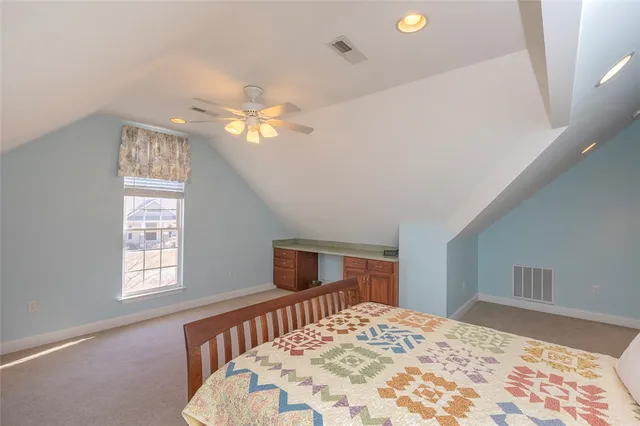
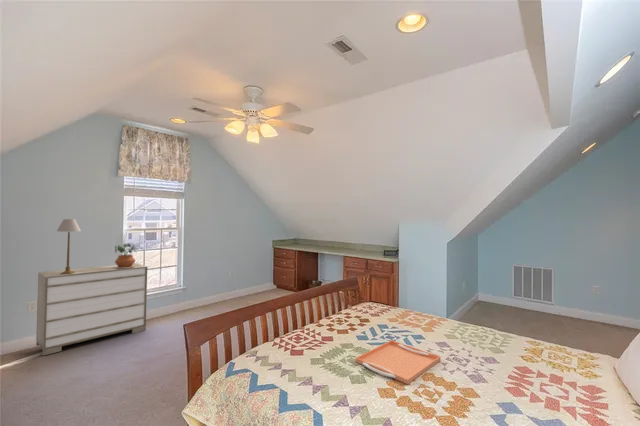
+ dresser (95, 302)
+ serving tray (398, 359)
+ potted plant (127, 255)
+ table lamp (68, 246)
